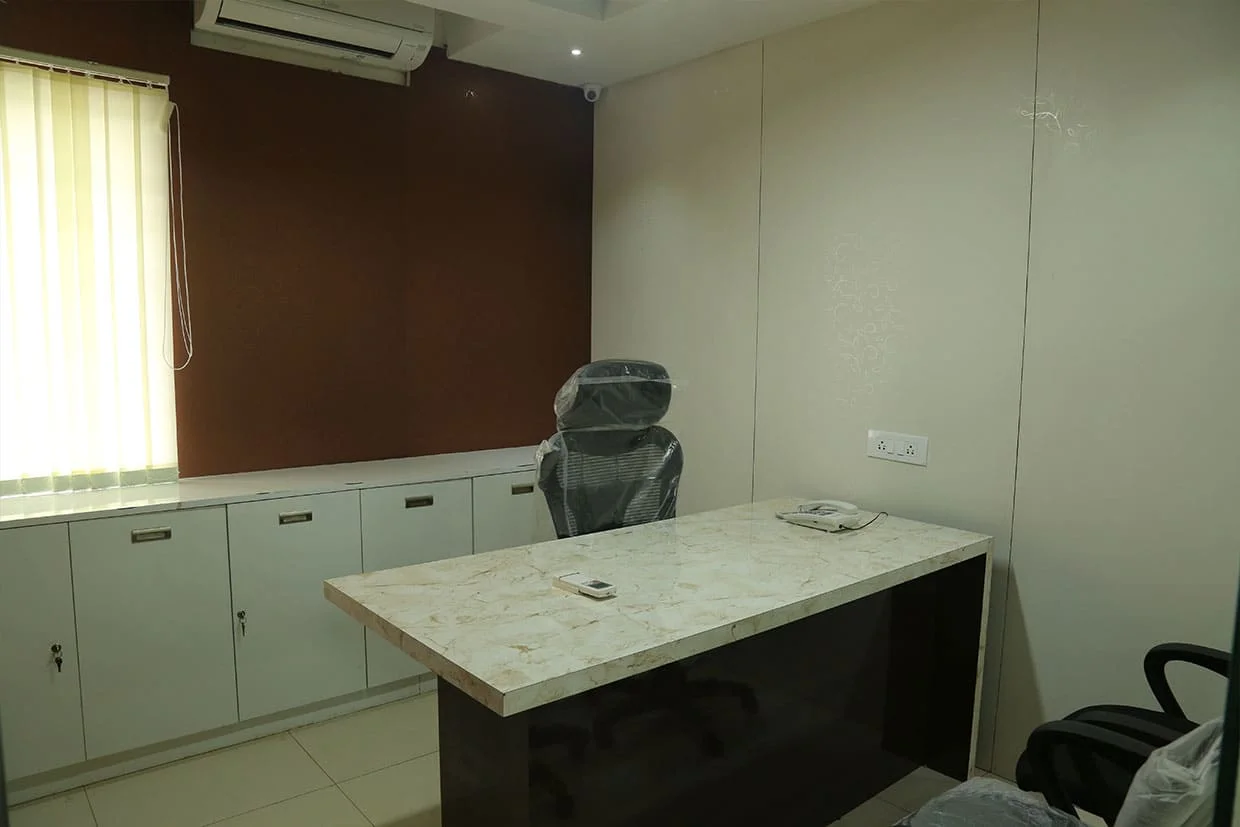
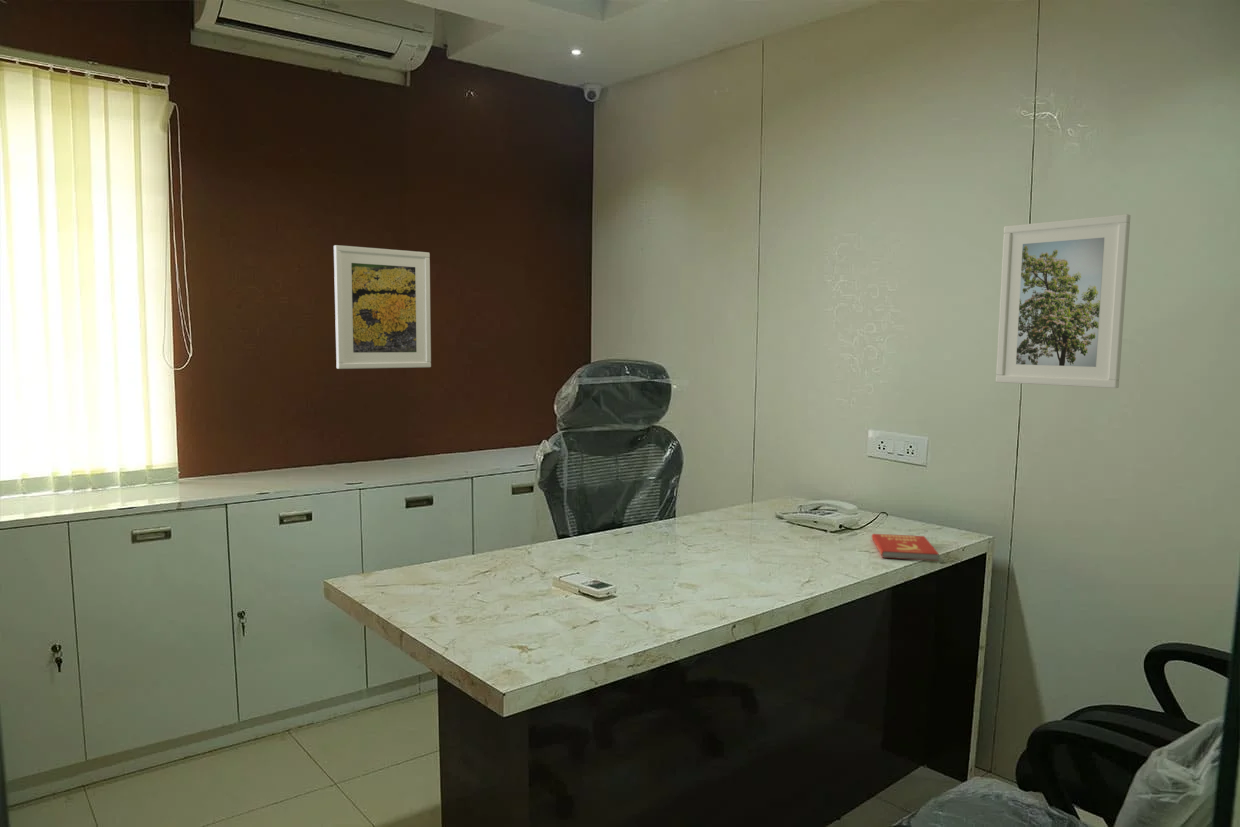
+ book (903, 546)
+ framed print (384, 308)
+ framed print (1058, 303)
